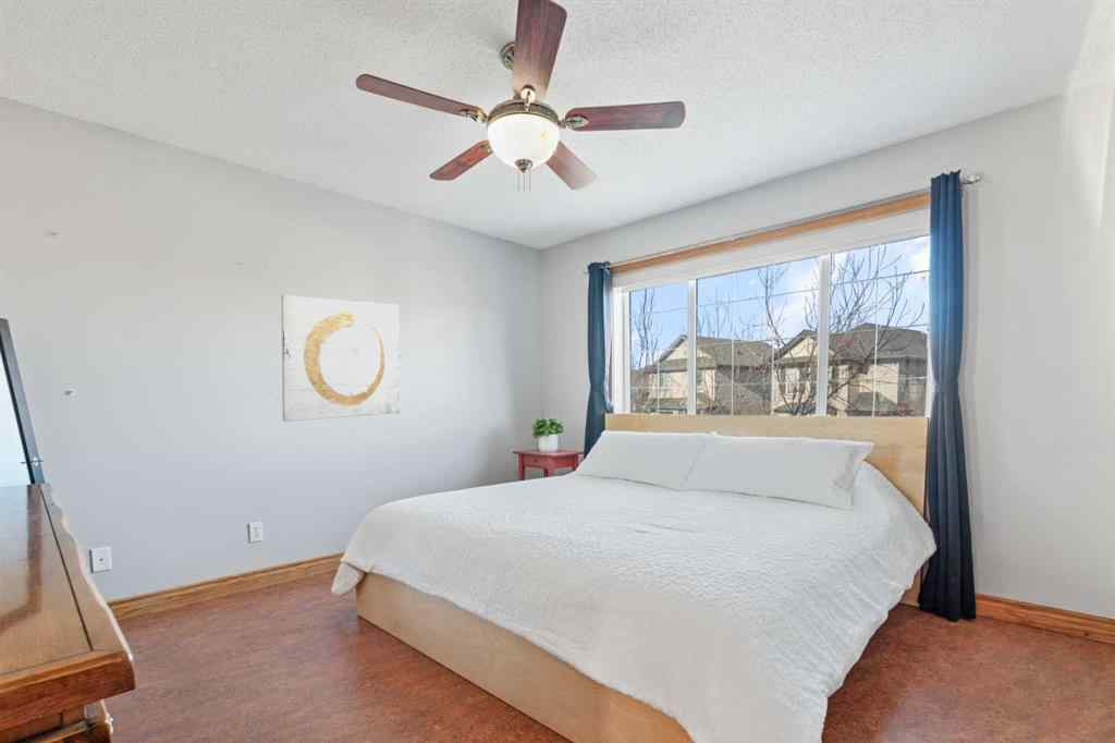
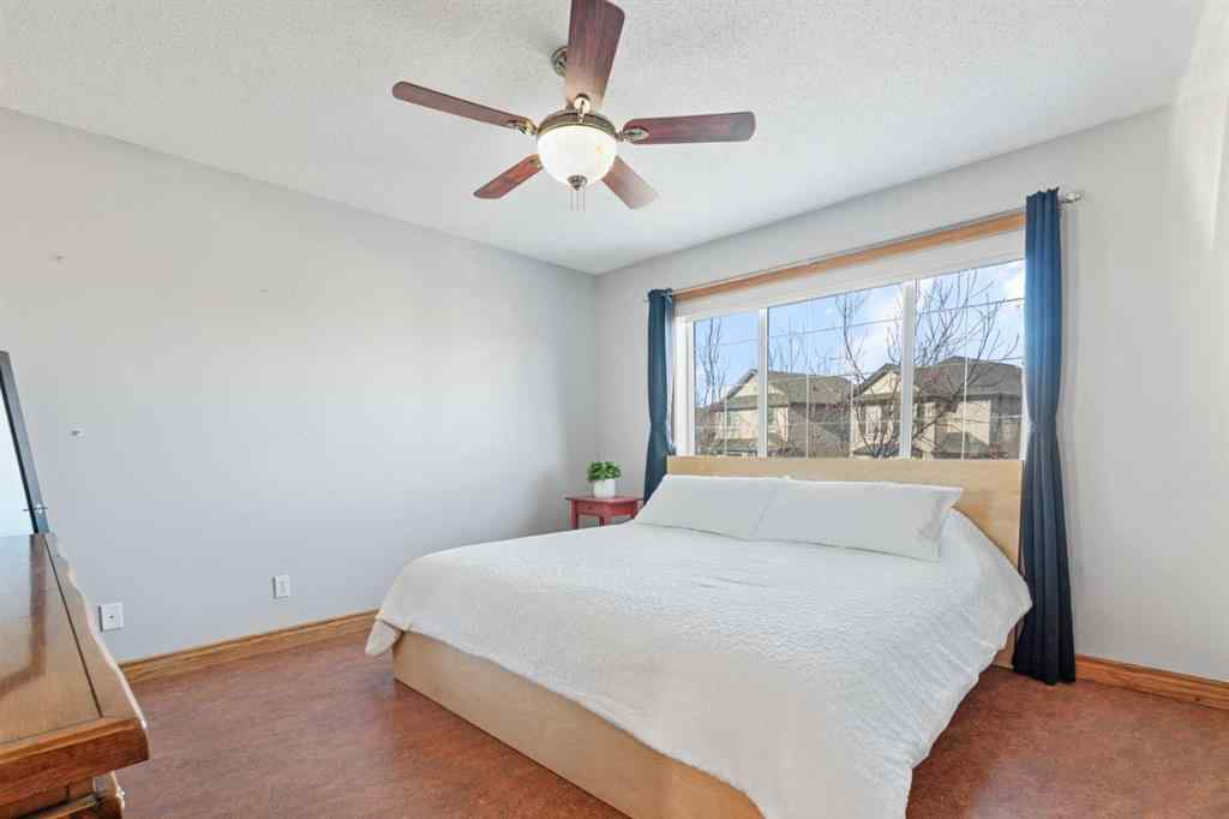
- wall art (344, 358)
